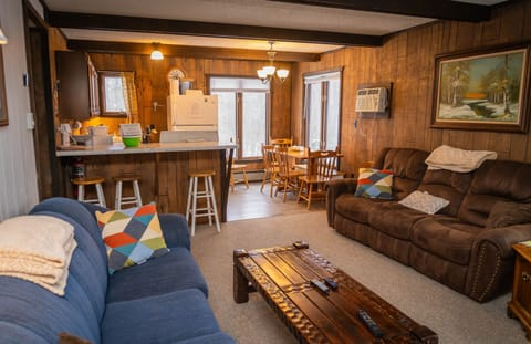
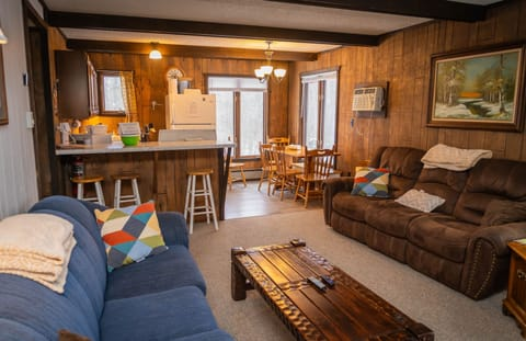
- remote control (368, 322)
